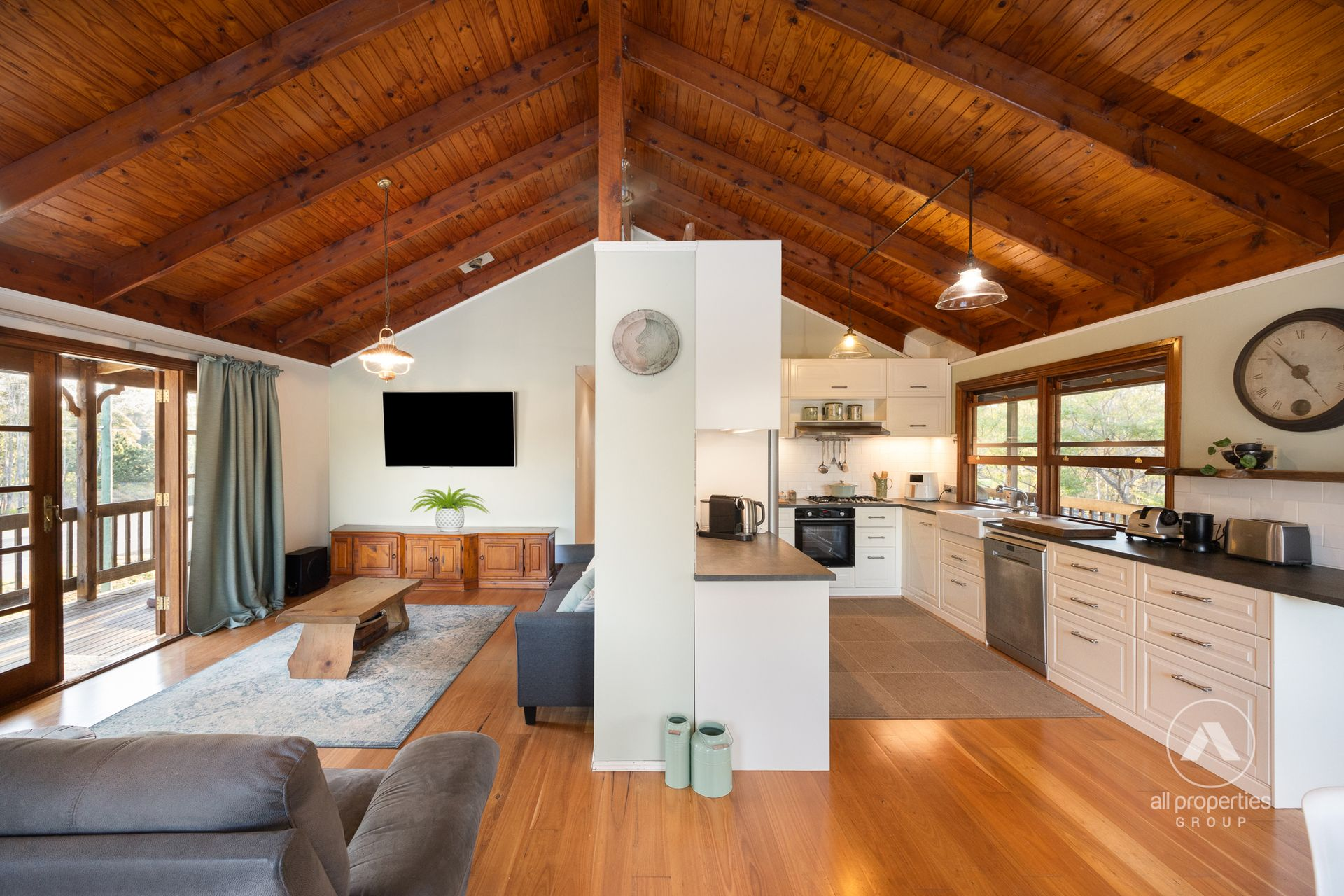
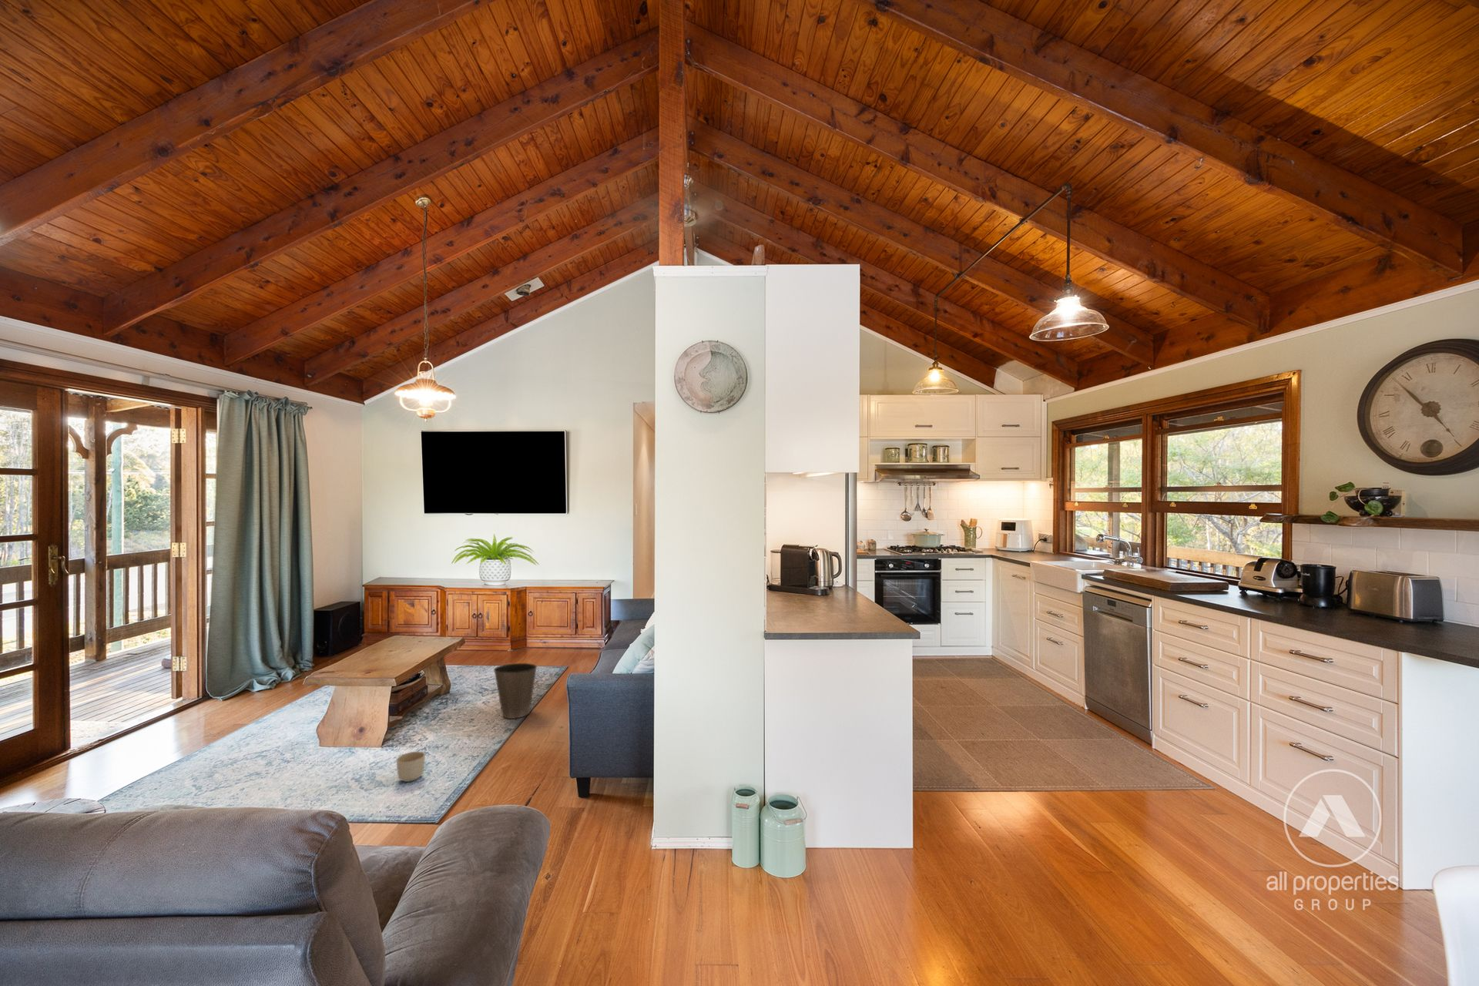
+ waste basket (515, 690)
+ planter (410, 767)
